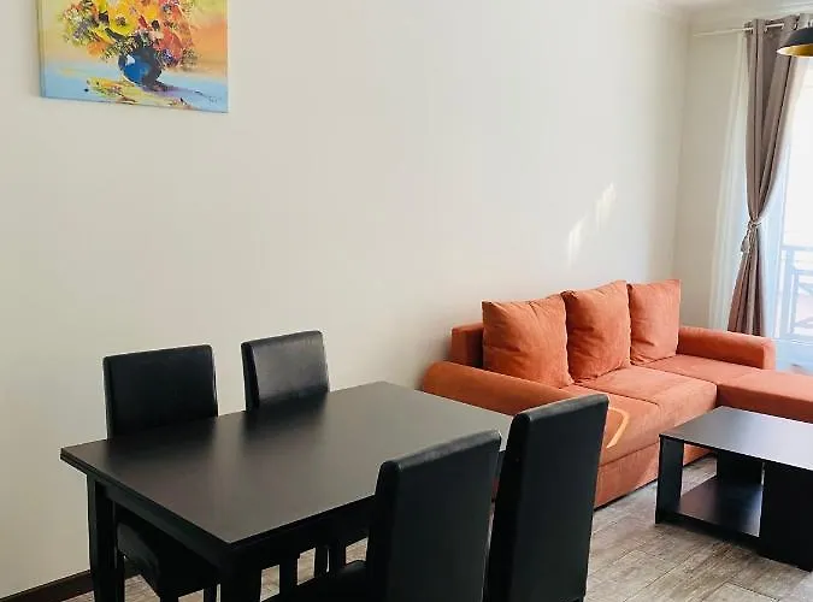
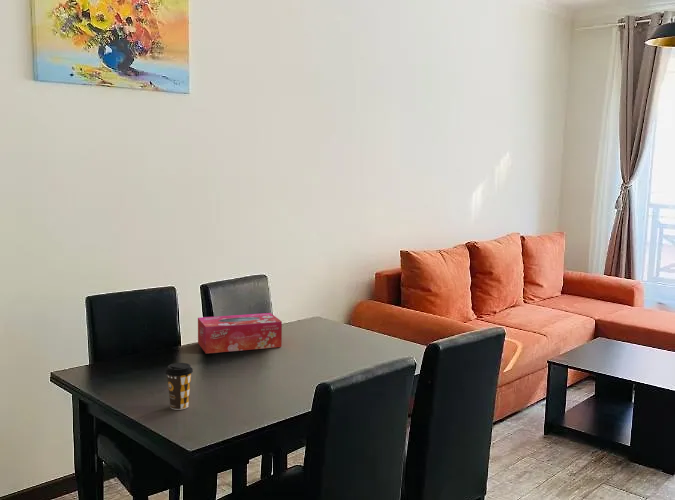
+ coffee cup (179, 386)
+ tissue box (239, 332)
